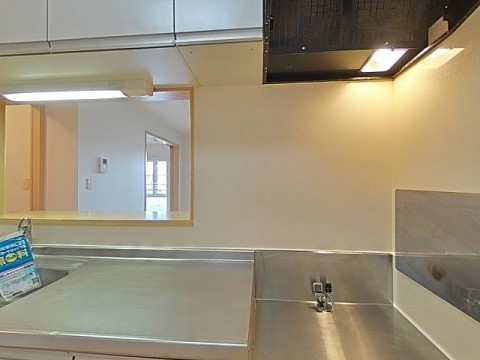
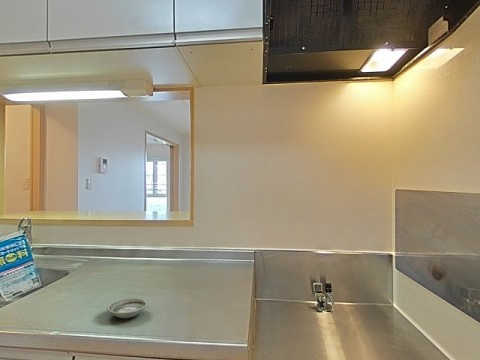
+ saucer (127, 309)
